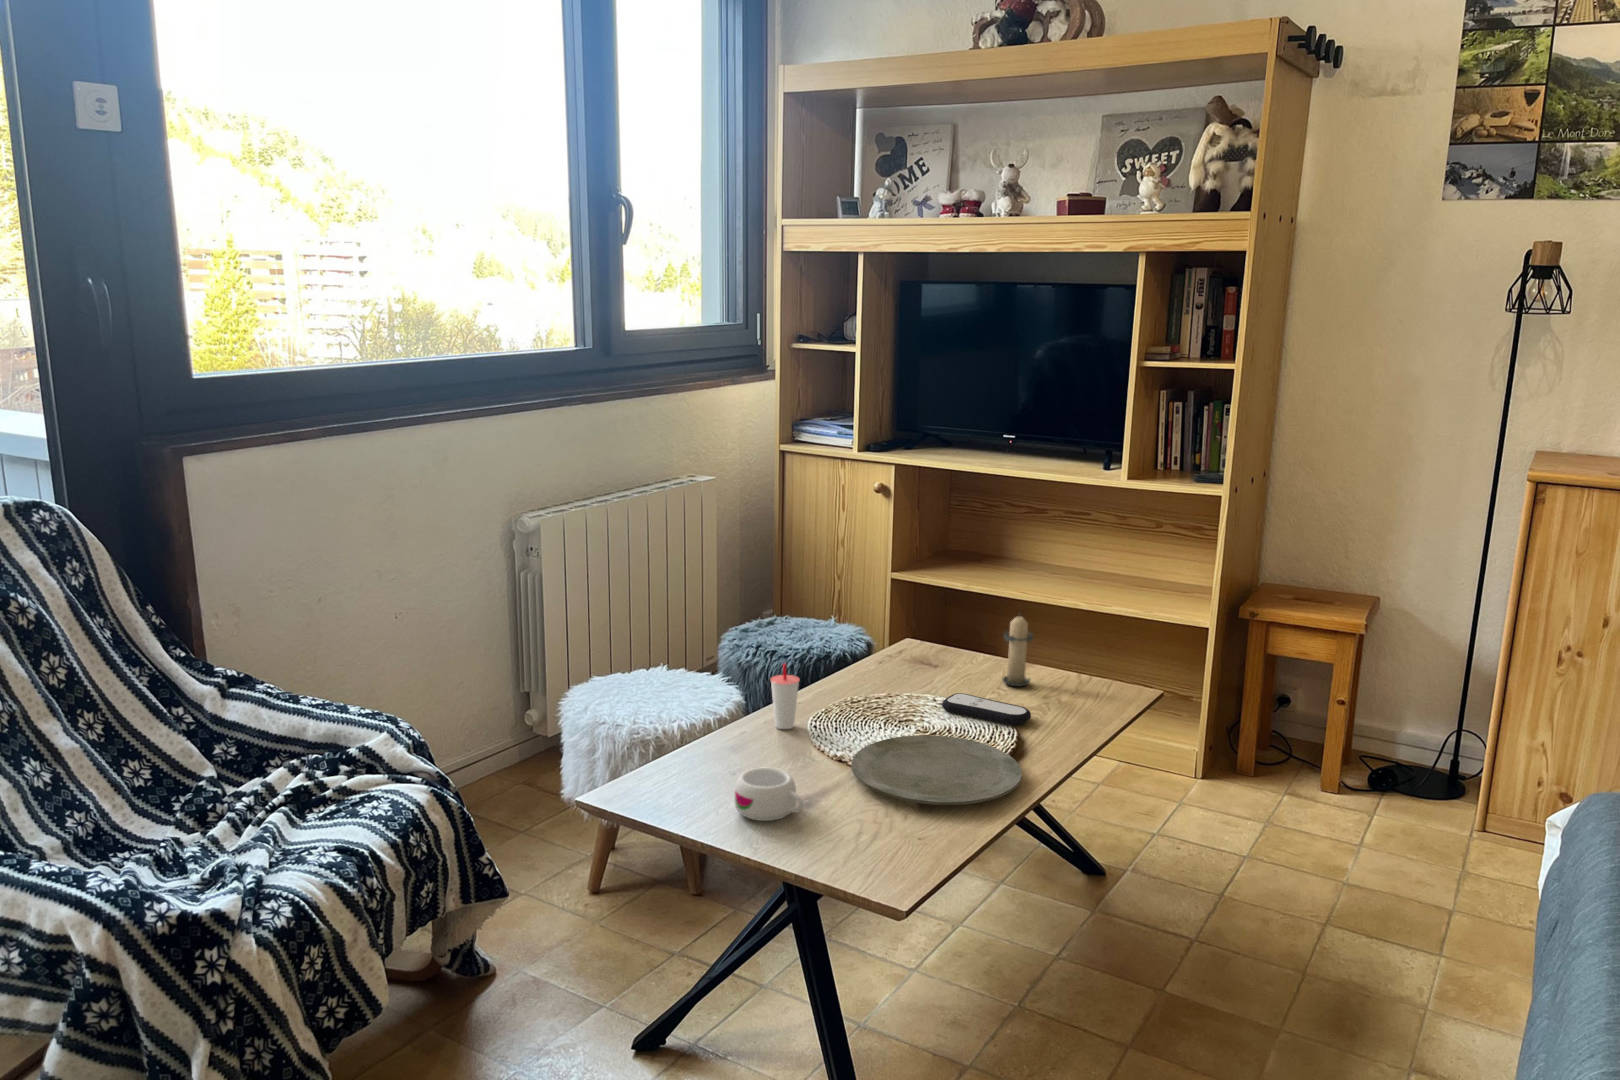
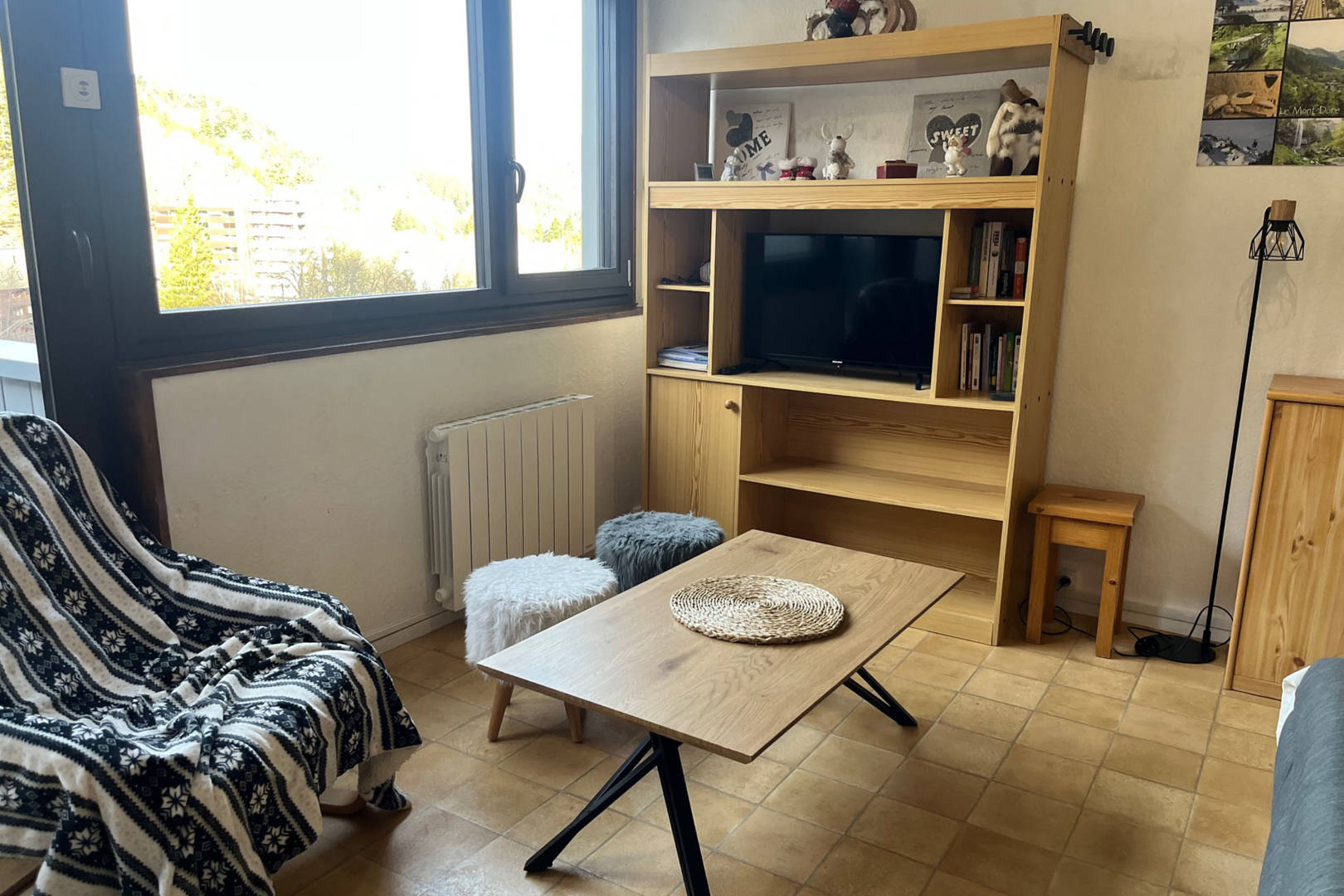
- cup (783, 694)
- remote control (986, 708)
- candle (1017, 647)
- plate (935, 770)
- mug (771, 796)
